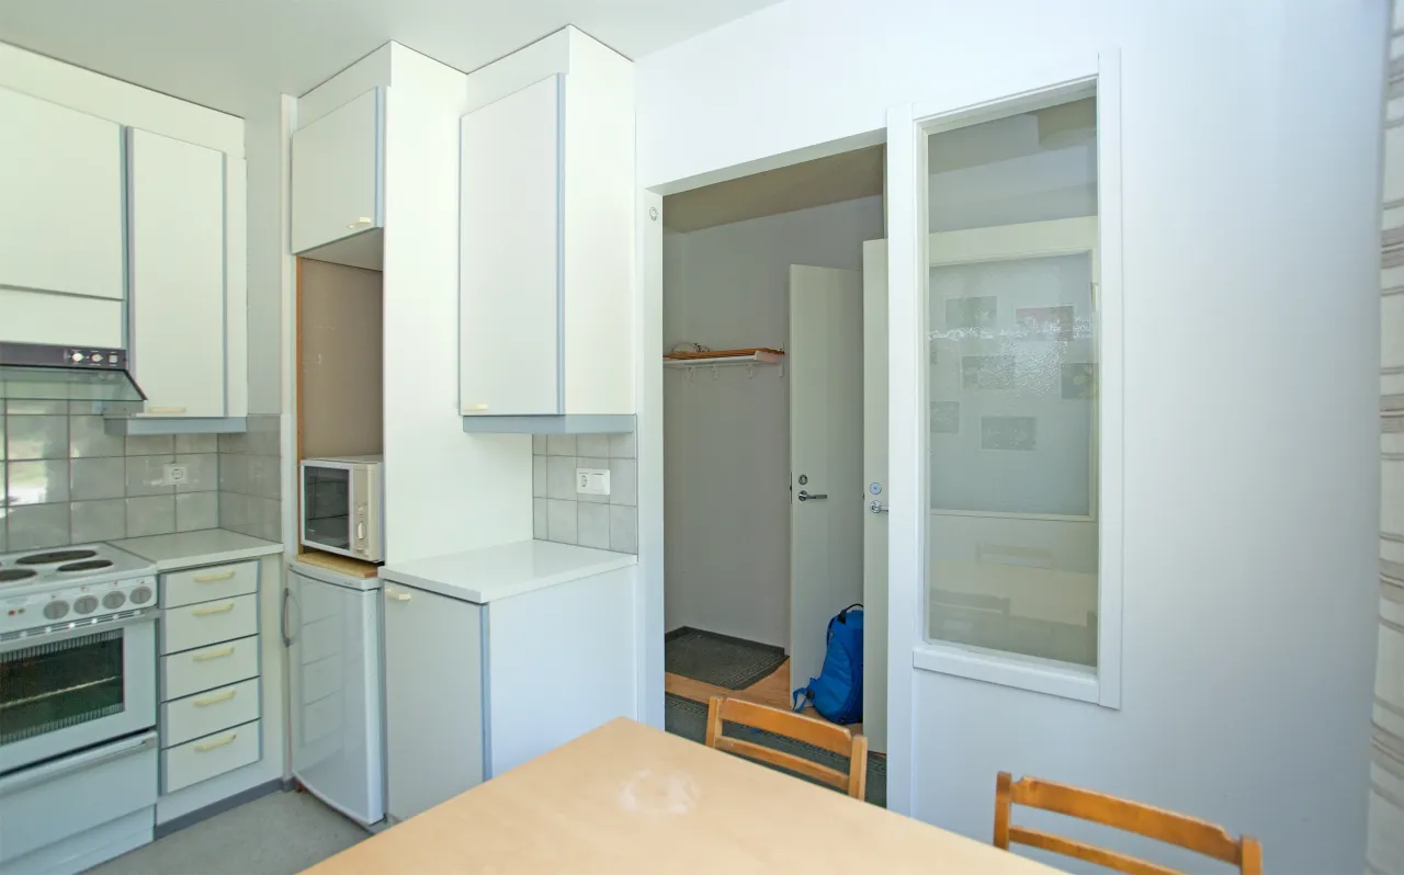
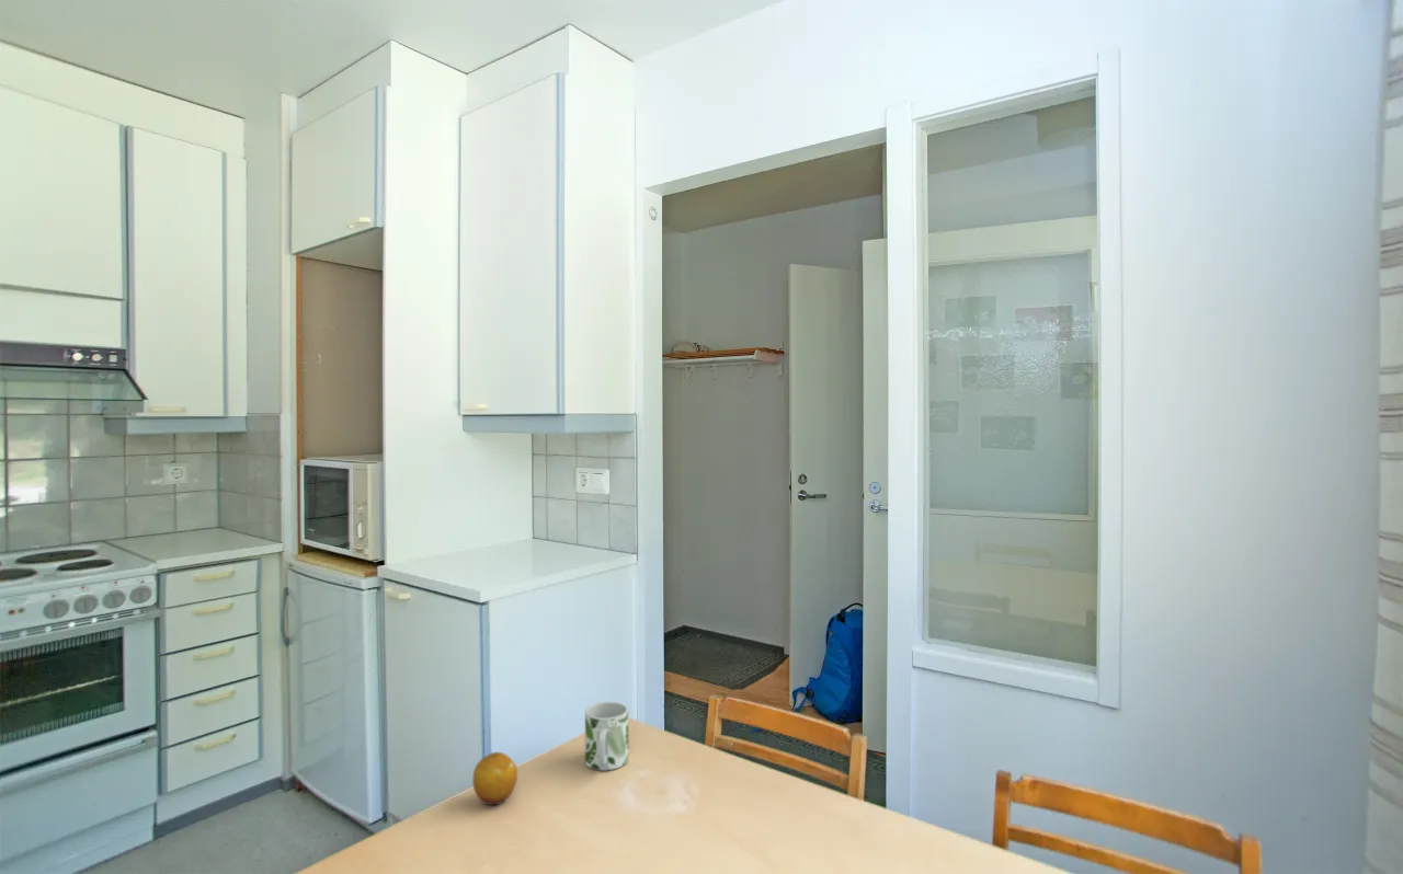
+ fruit (494, 777)
+ mug (605, 739)
